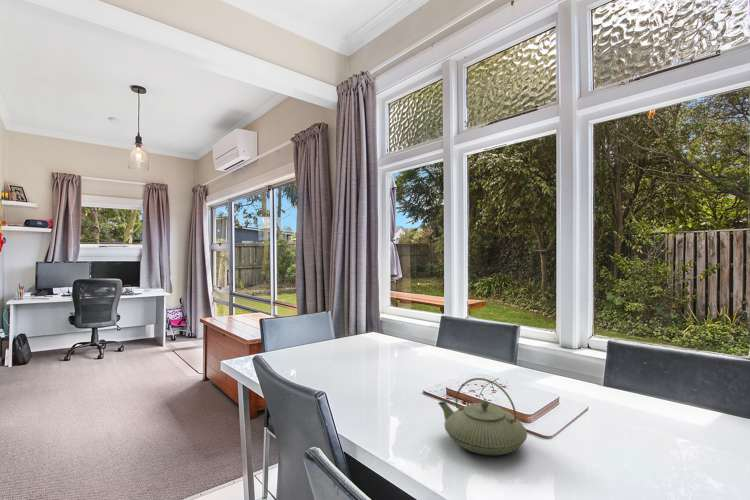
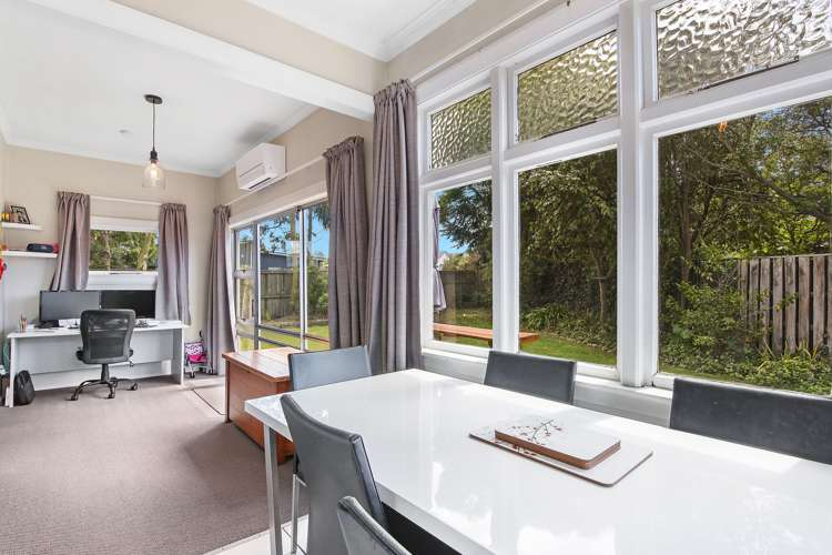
- teapot (479, 409)
